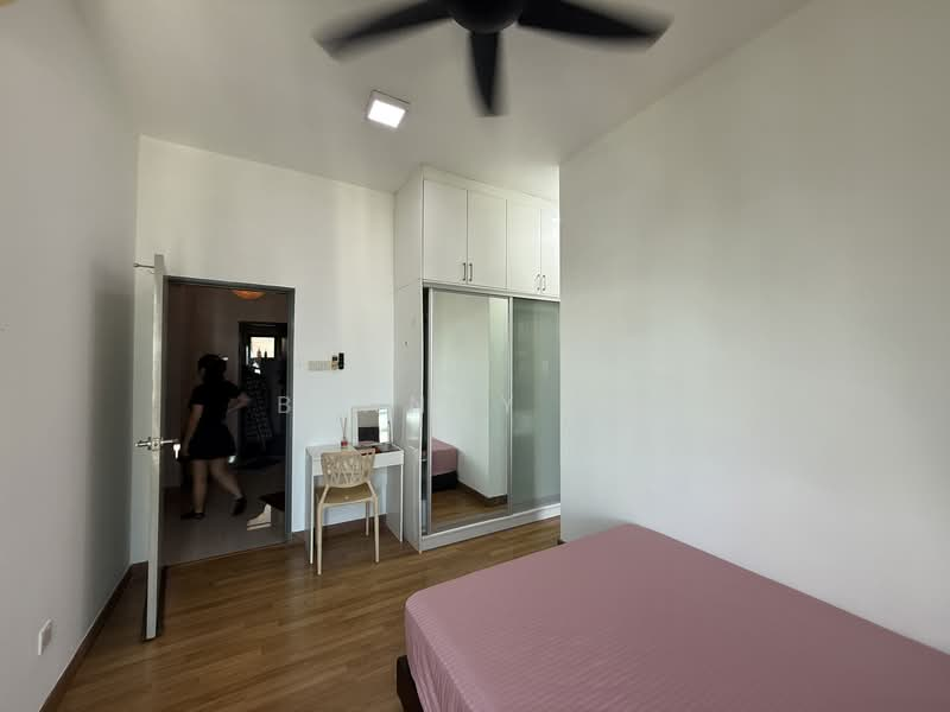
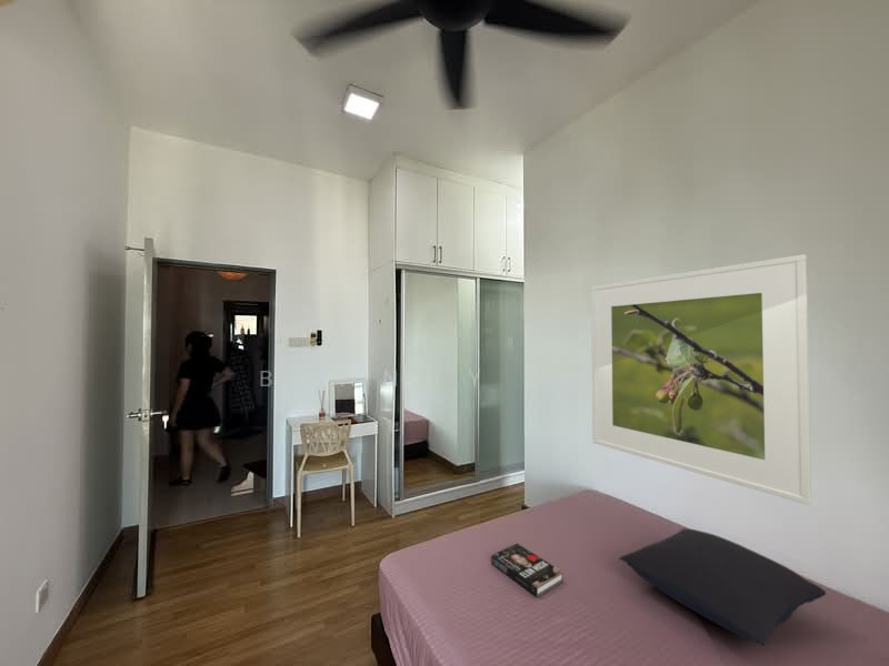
+ pillow (715, 576)
+ book (526, 567)
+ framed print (675, 370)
